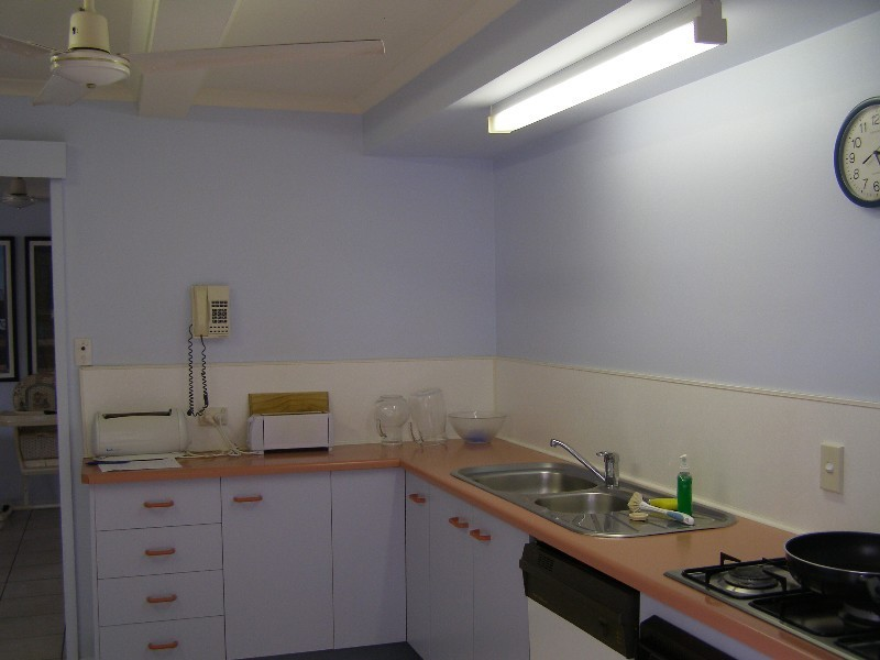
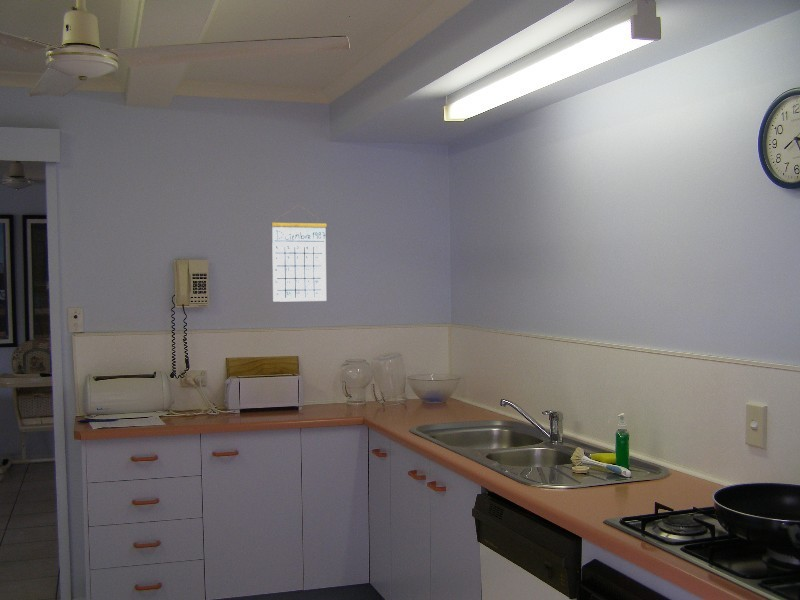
+ calendar (299, 252)
